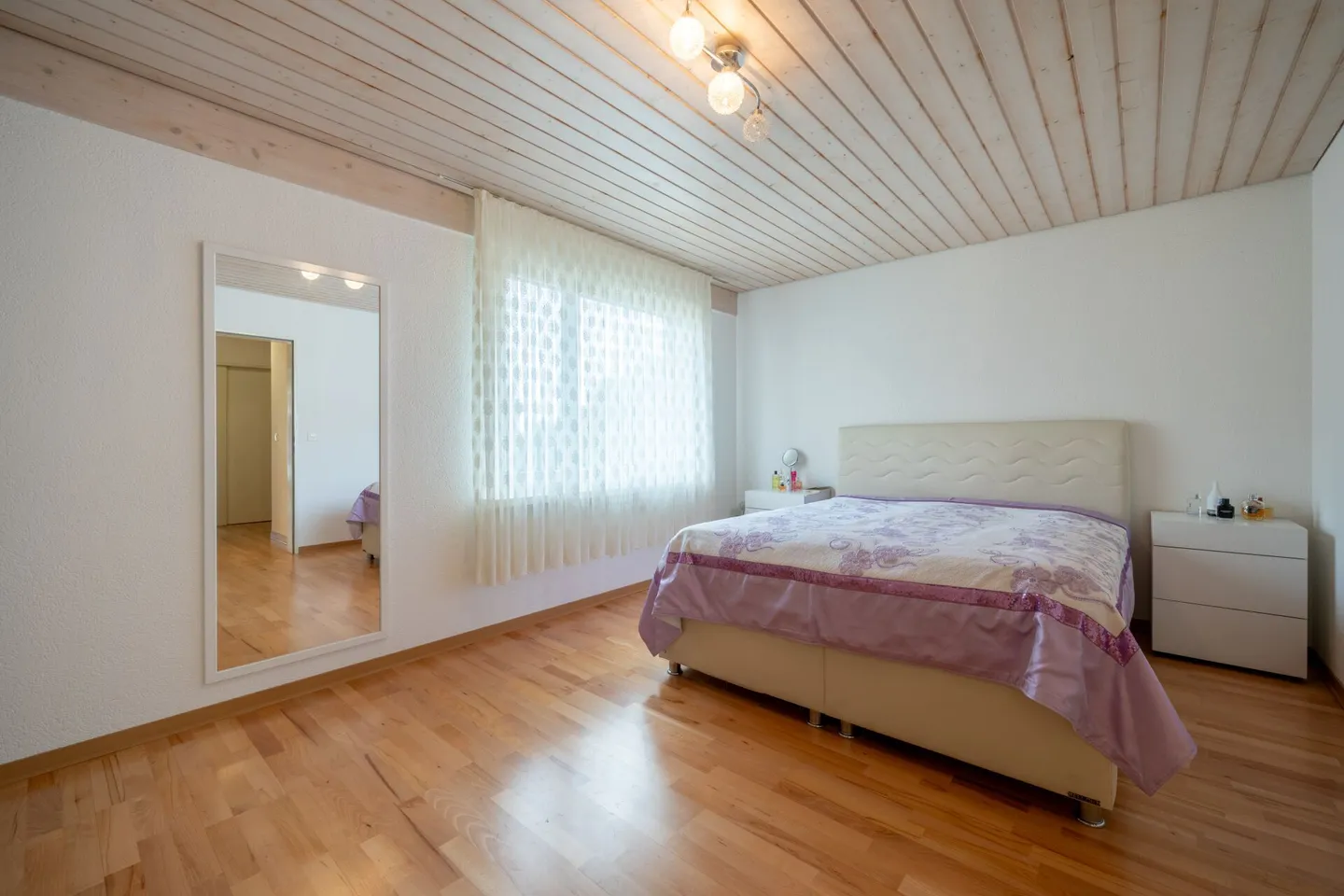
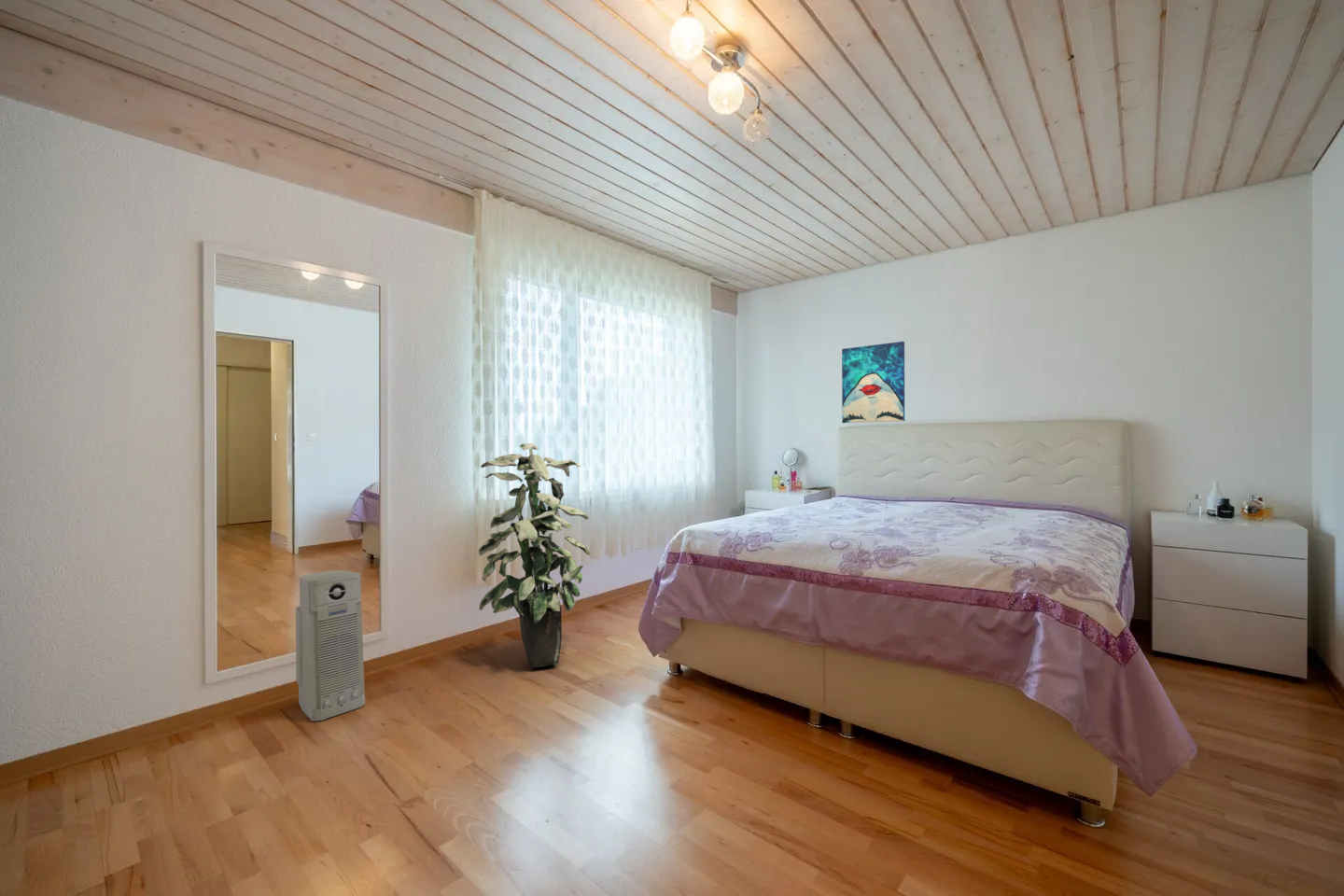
+ indoor plant (532, 553)
+ wall art (872, 384)
+ air purifier (328, 638)
